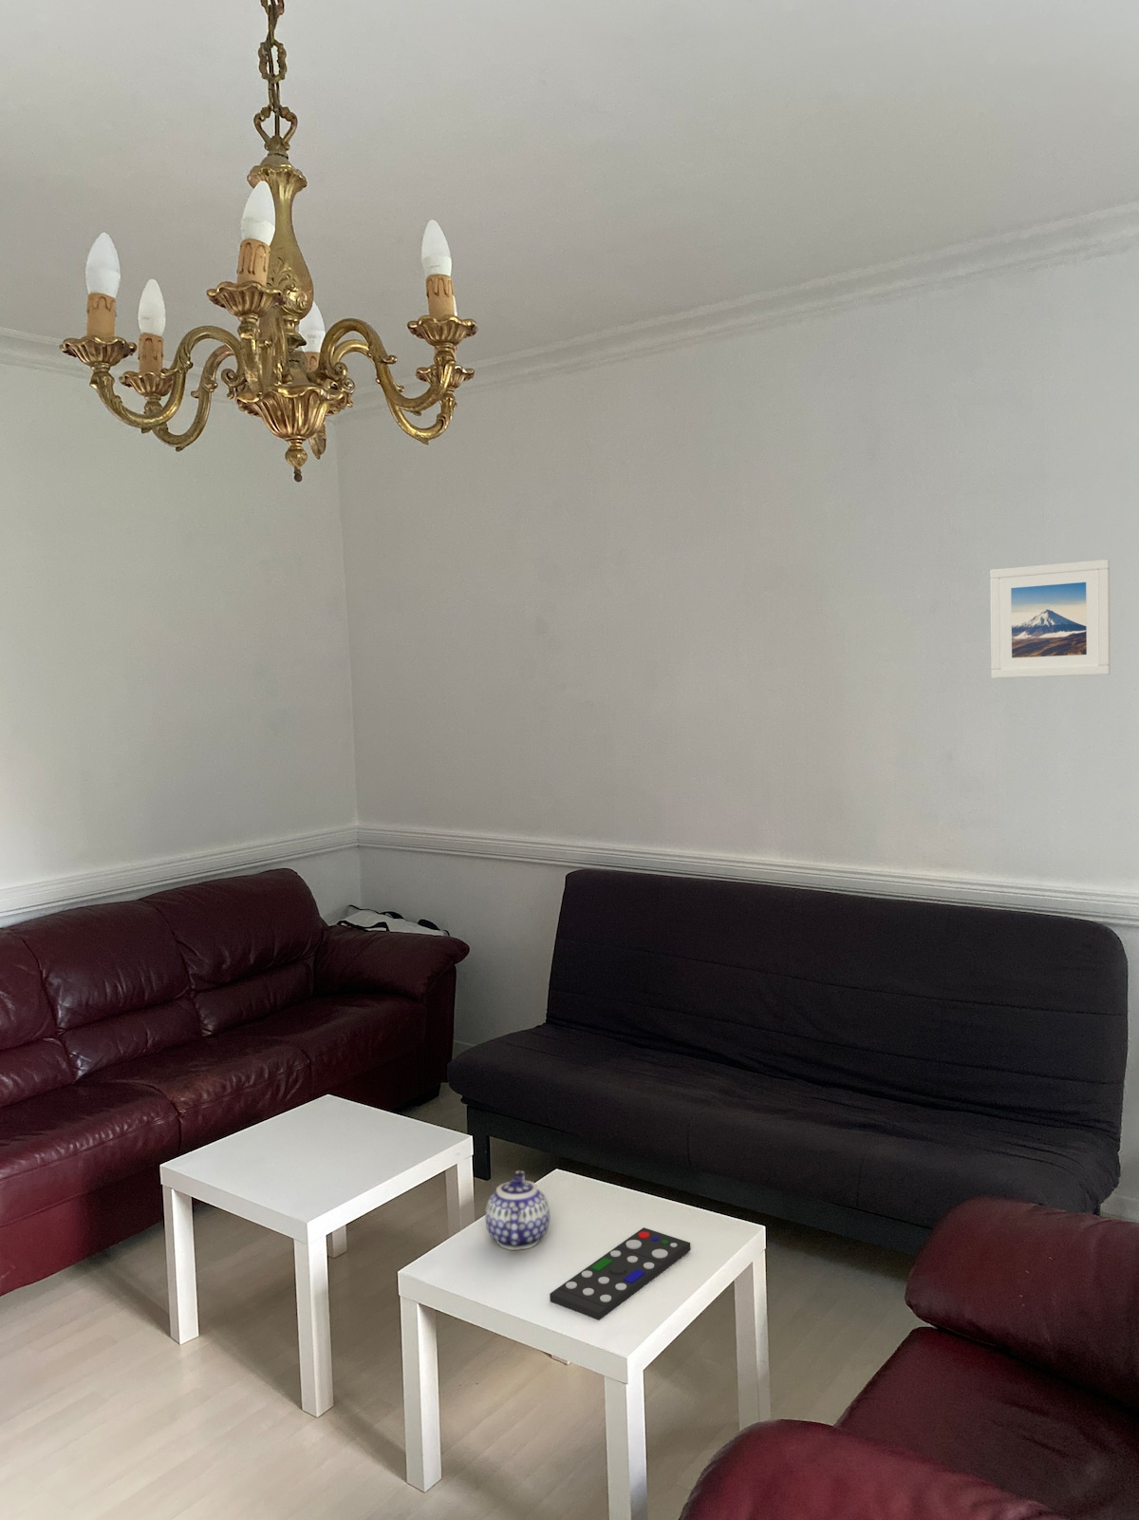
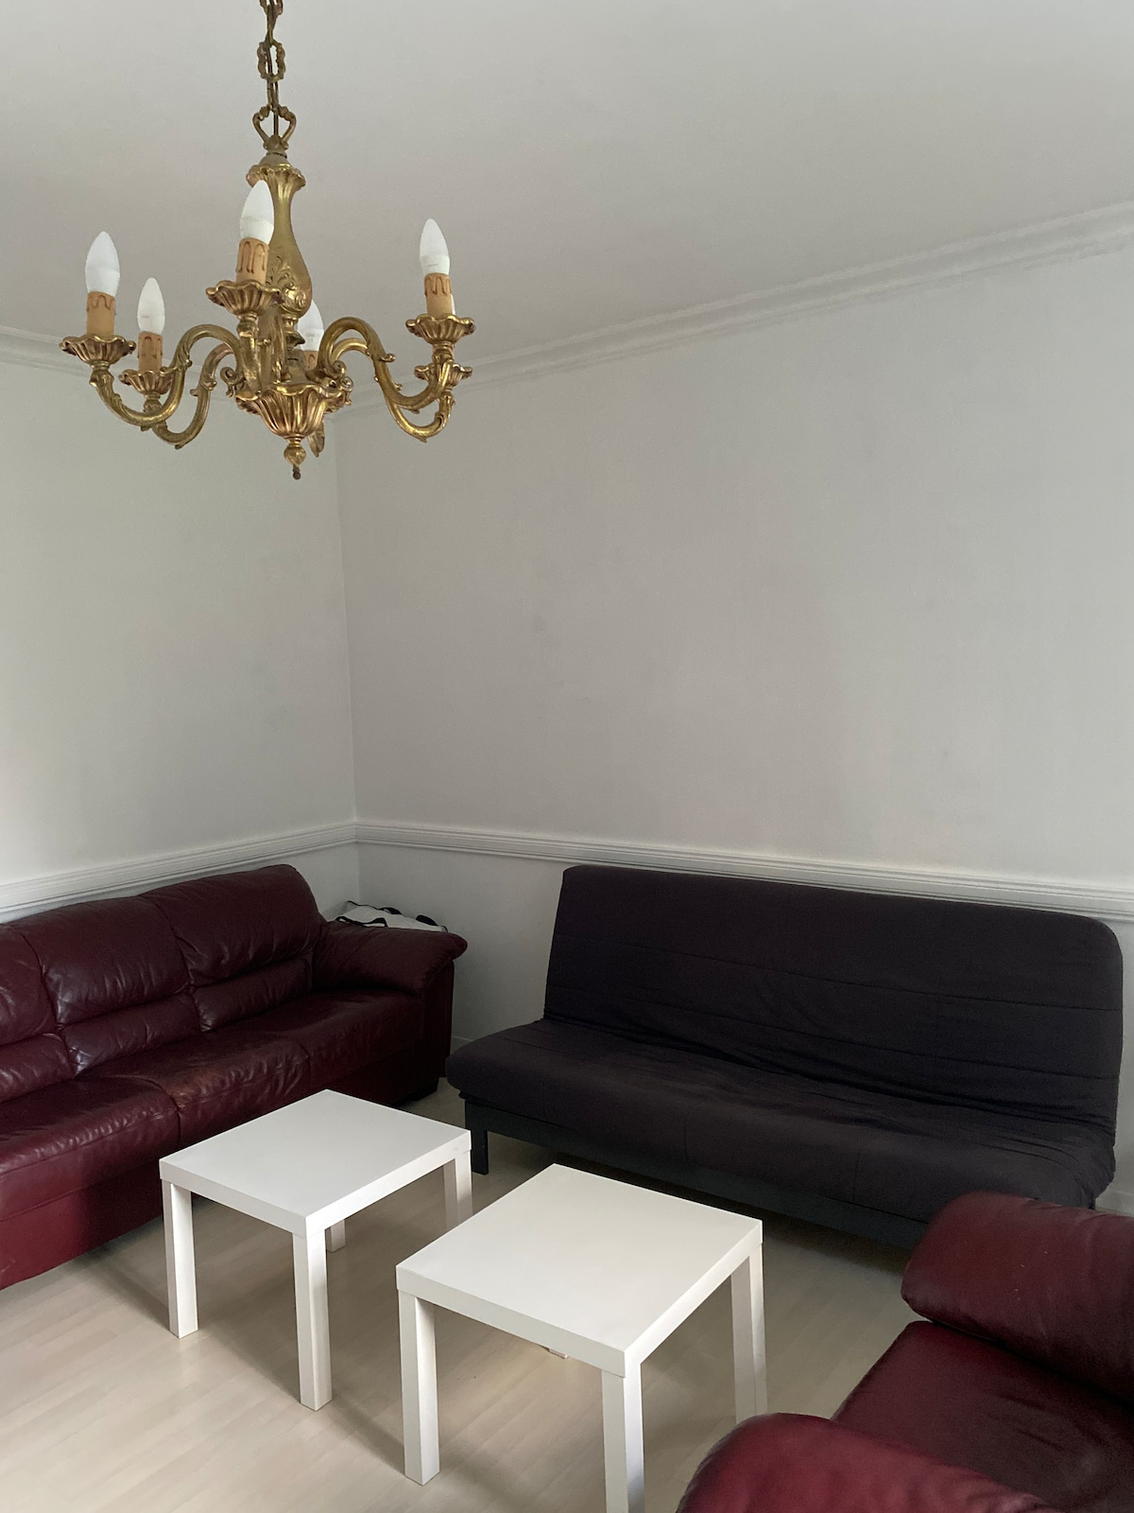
- teapot (517, 1209)
- remote control (622, 1269)
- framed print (1048, 620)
